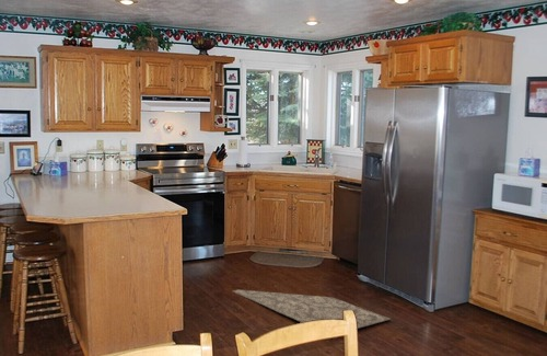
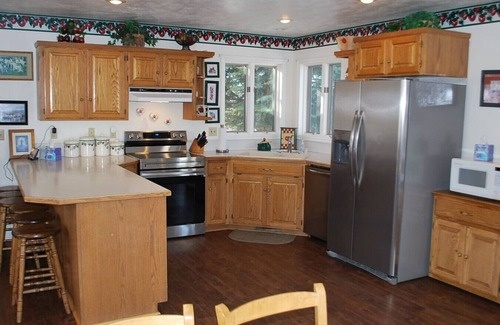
- rug (305, 303)
